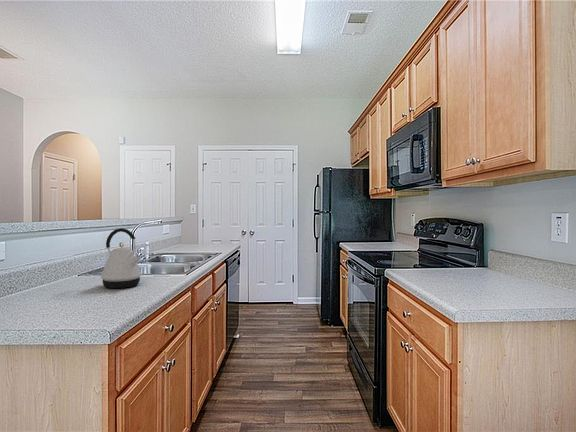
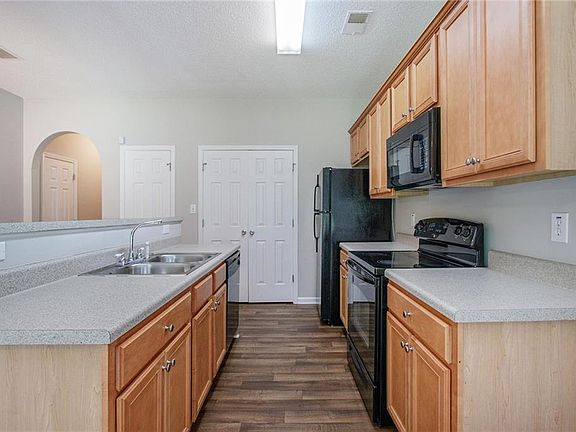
- kettle (122, 257)
